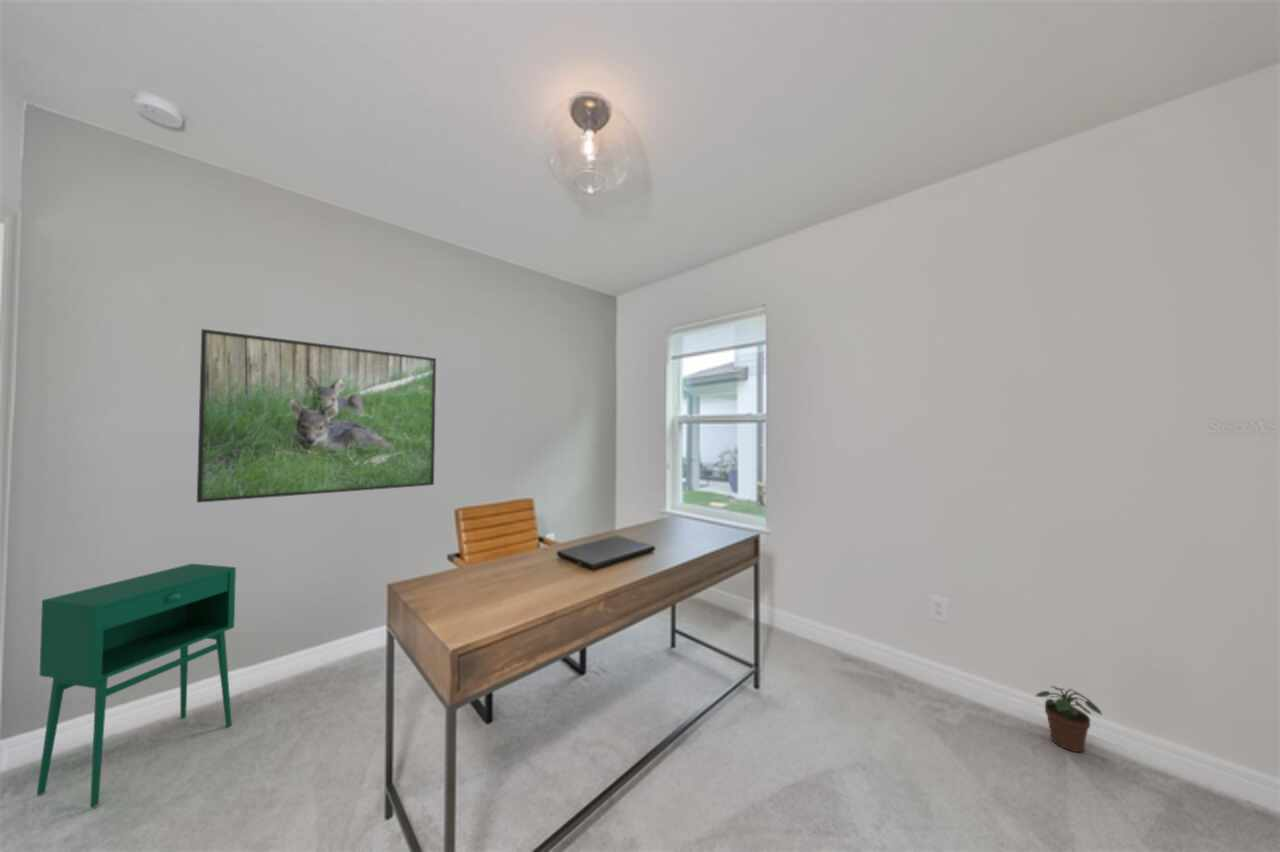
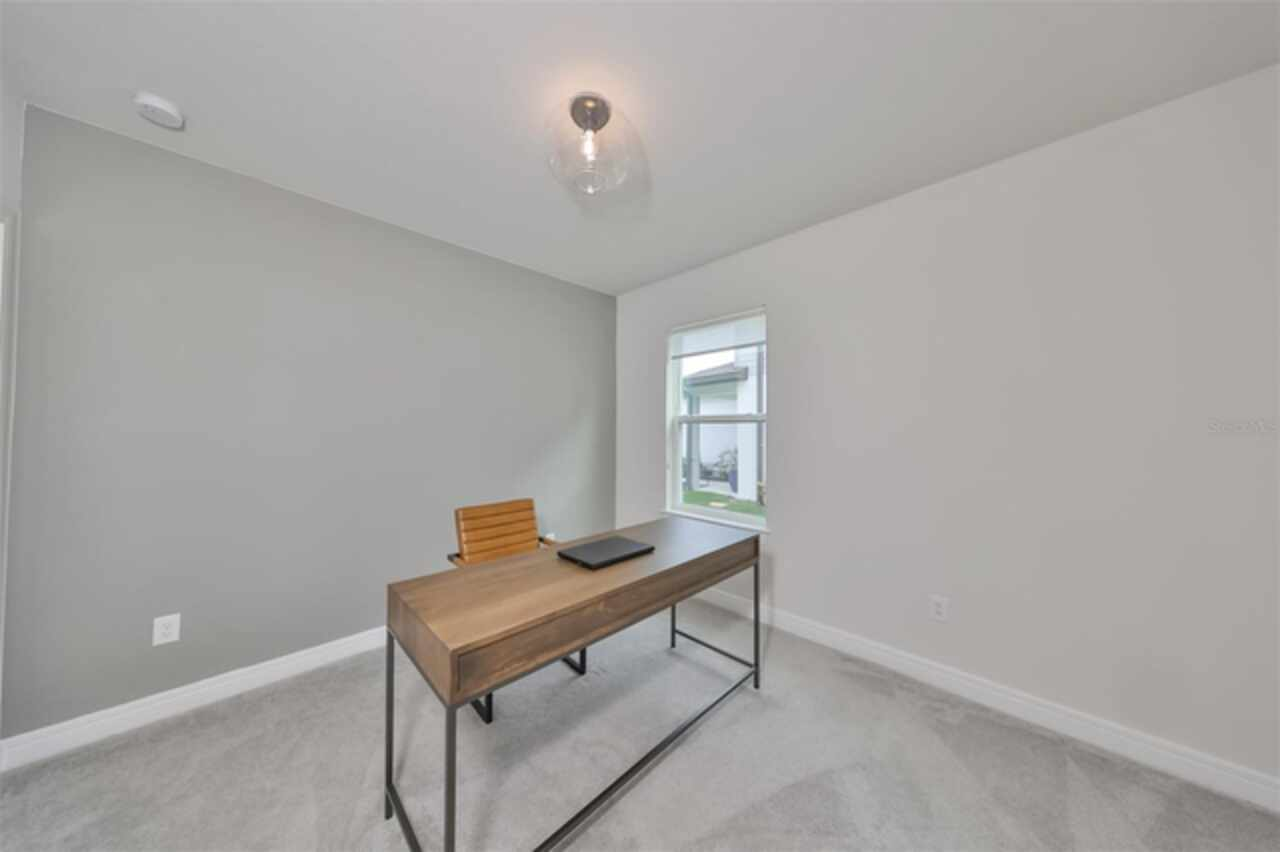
- storage cabinet (148, 671)
- potted plant (1067, 719)
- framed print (335, 419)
